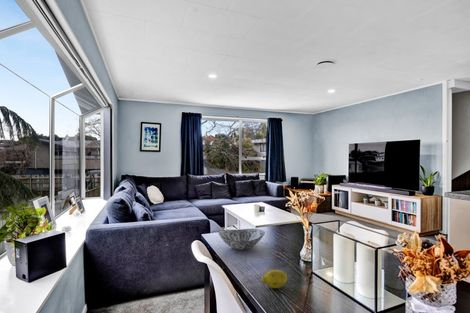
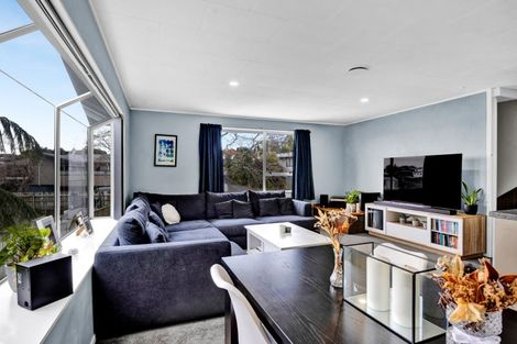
- fruit (274, 279)
- decorative bowl (241, 239)
